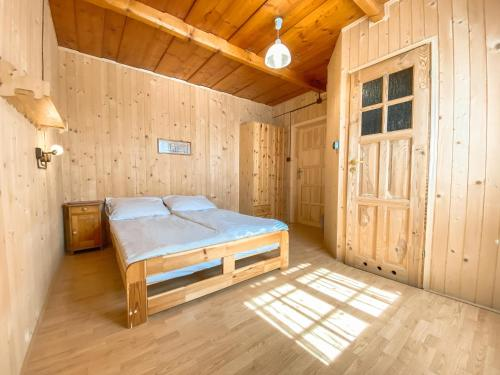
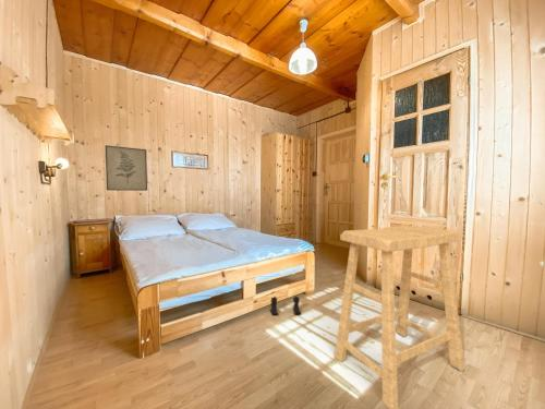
+ boots (293, 305)
+ wall art (126, 169)
+ stool (399, 298)
